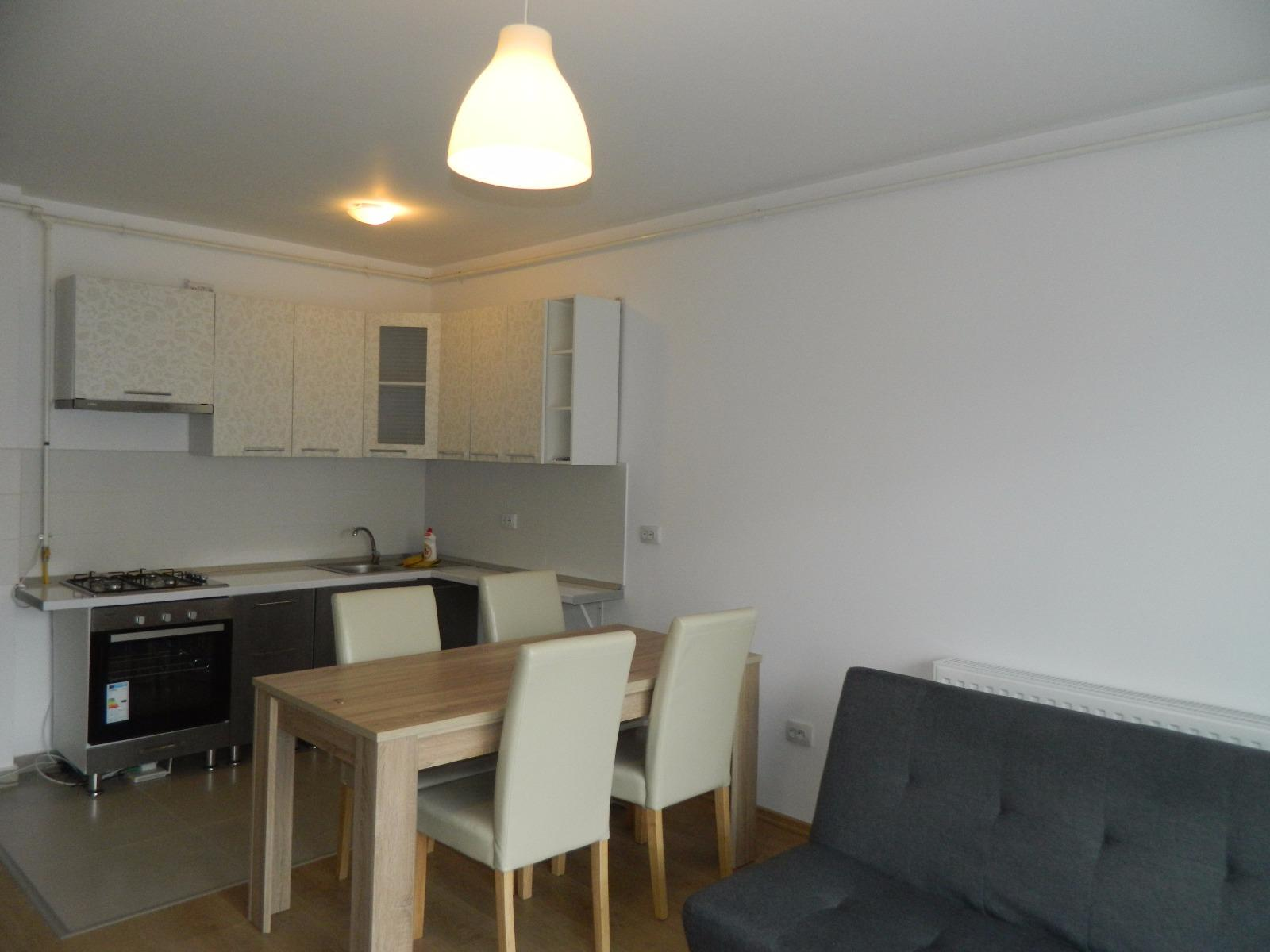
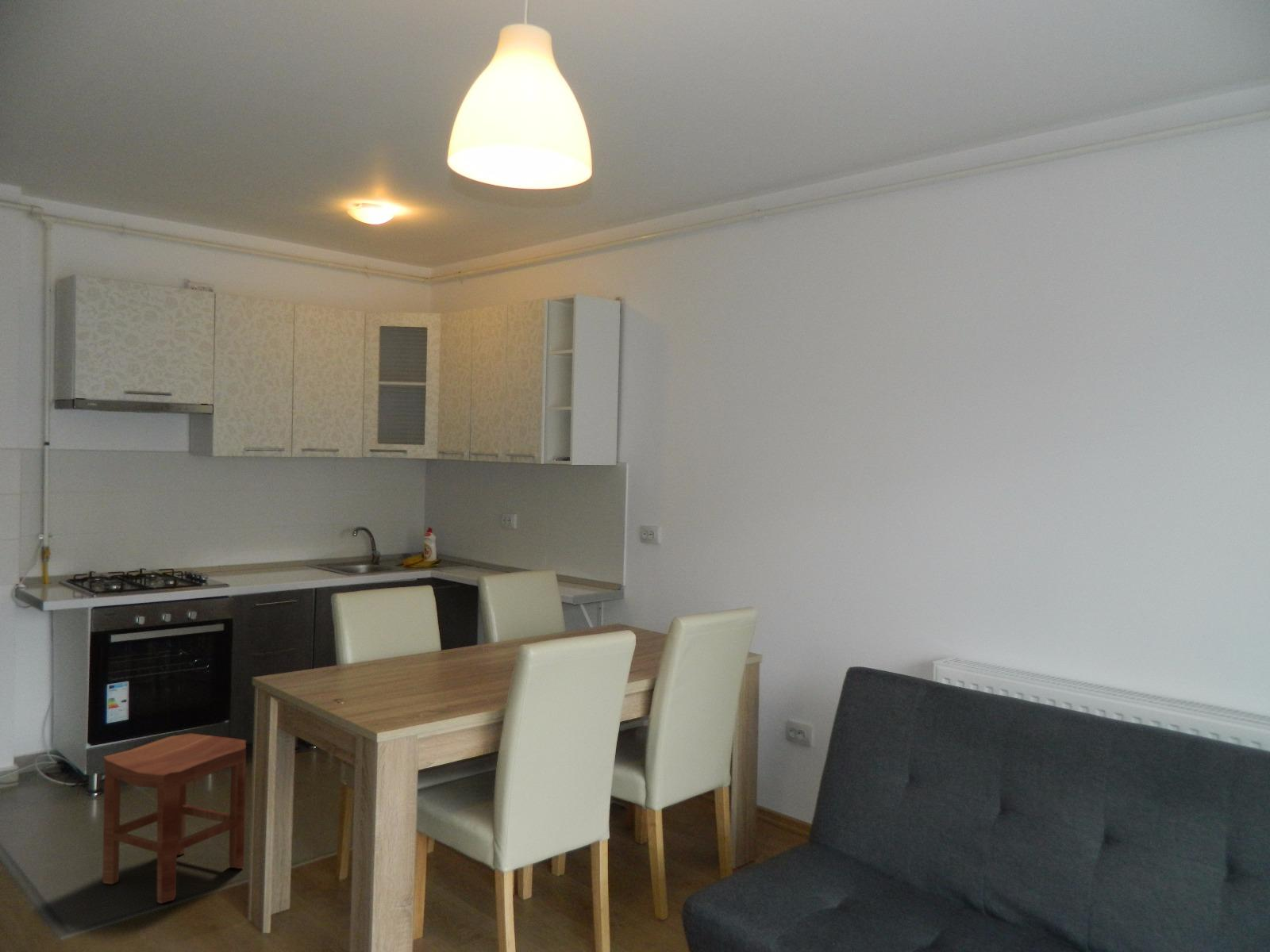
+ stool (175, 811)
